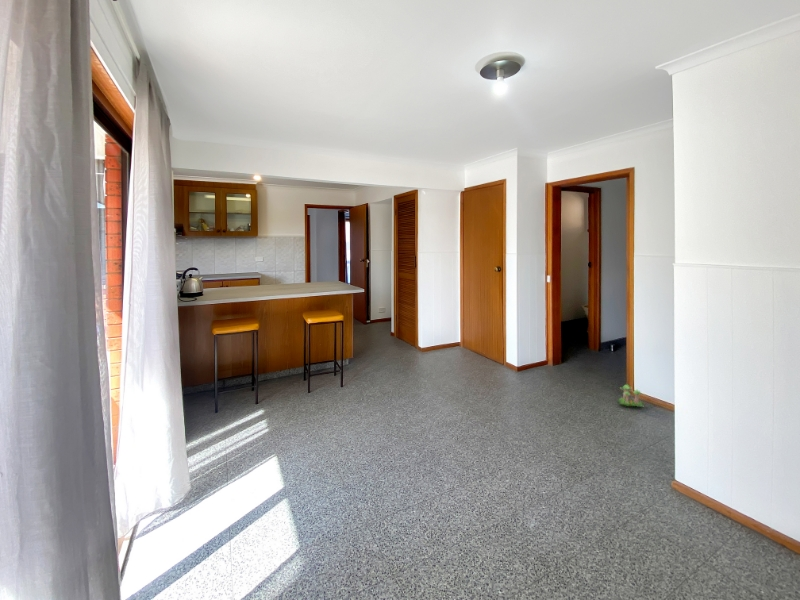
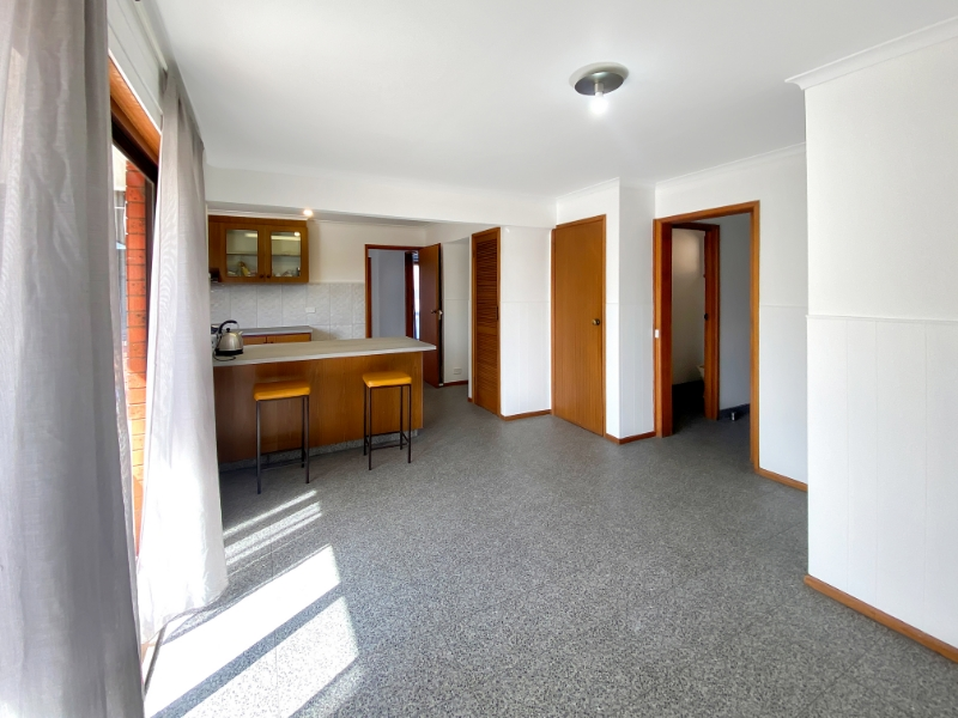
- plant (631, 390)
